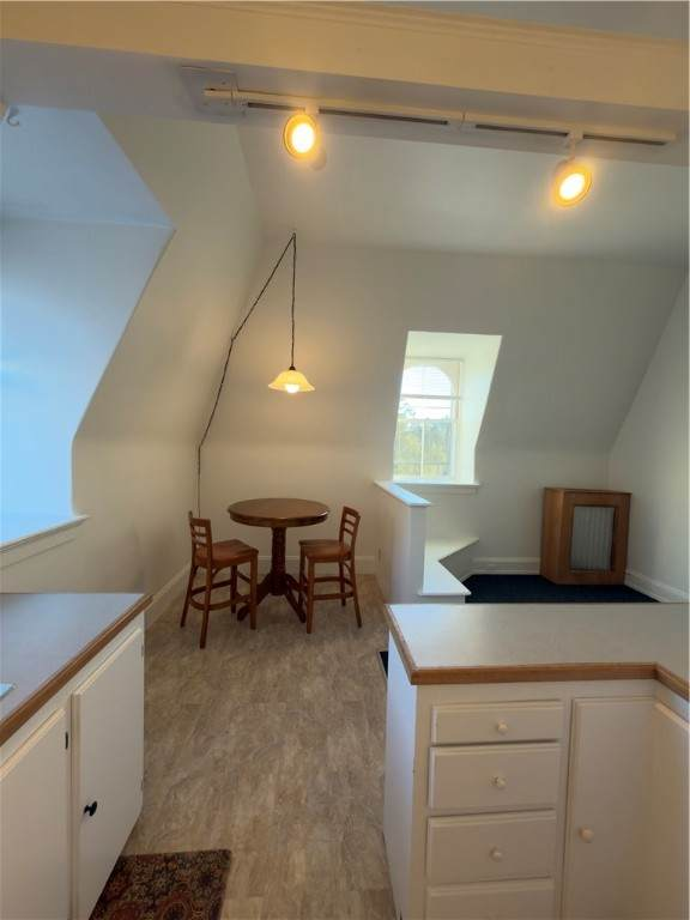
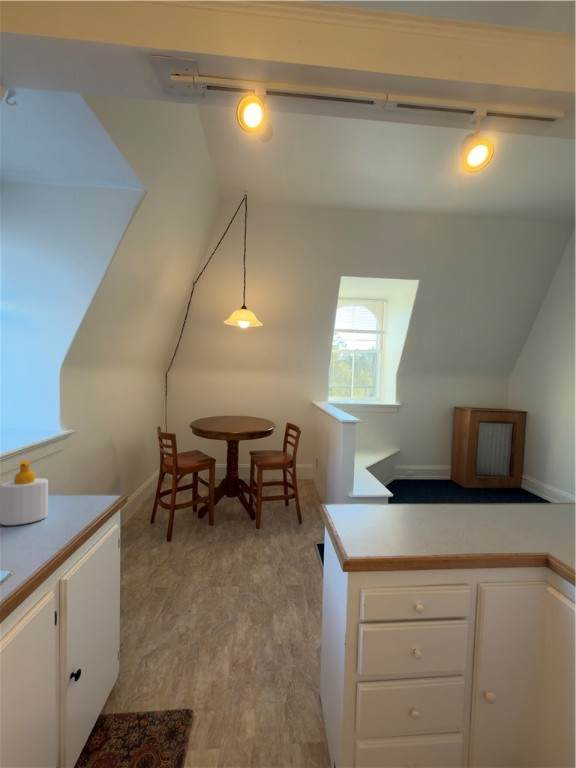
+ soap bottle (24, 490)
